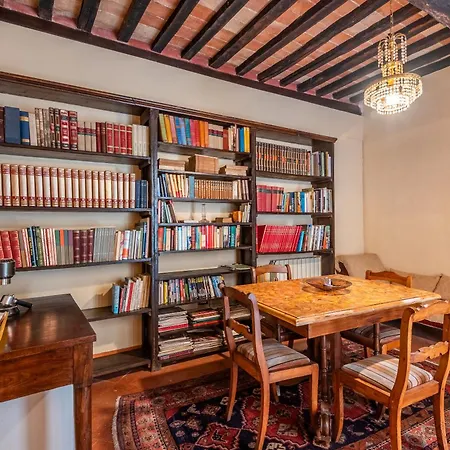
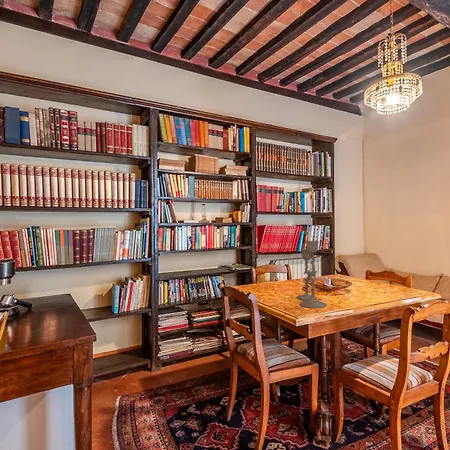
+ candlestick (309, 270)
